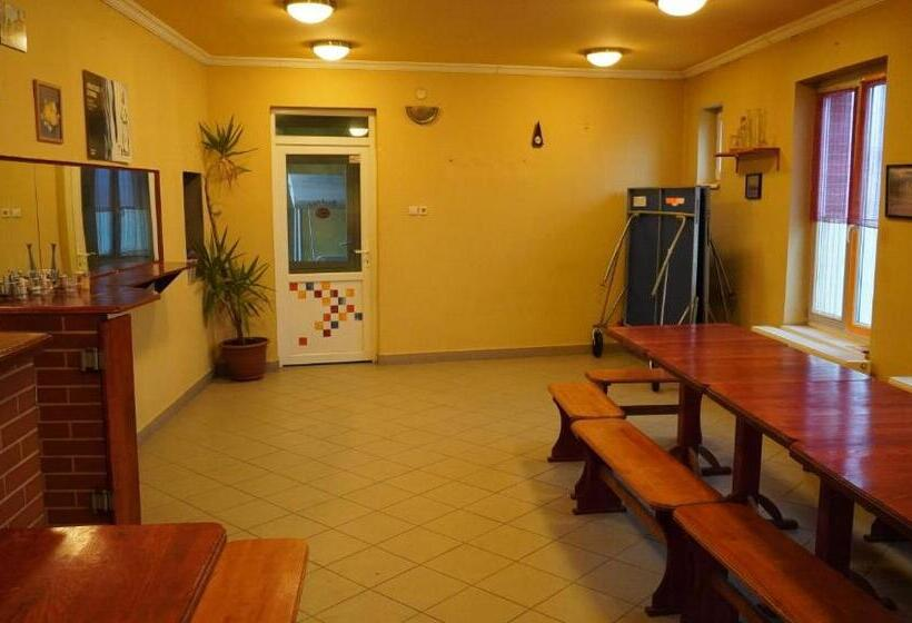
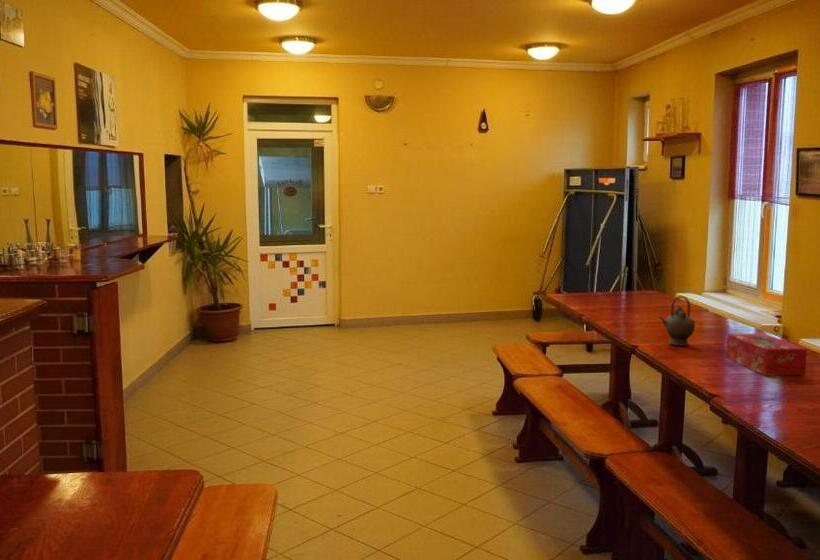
+ tissue box (764, 353)
+ teapot (676, 320)
